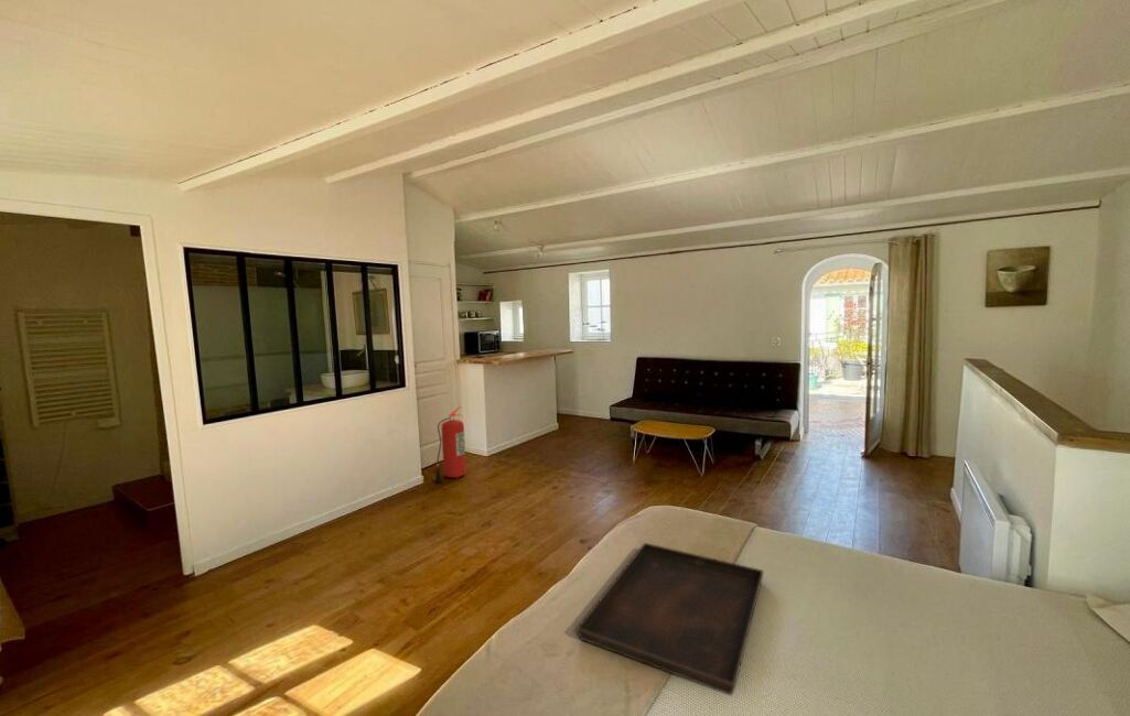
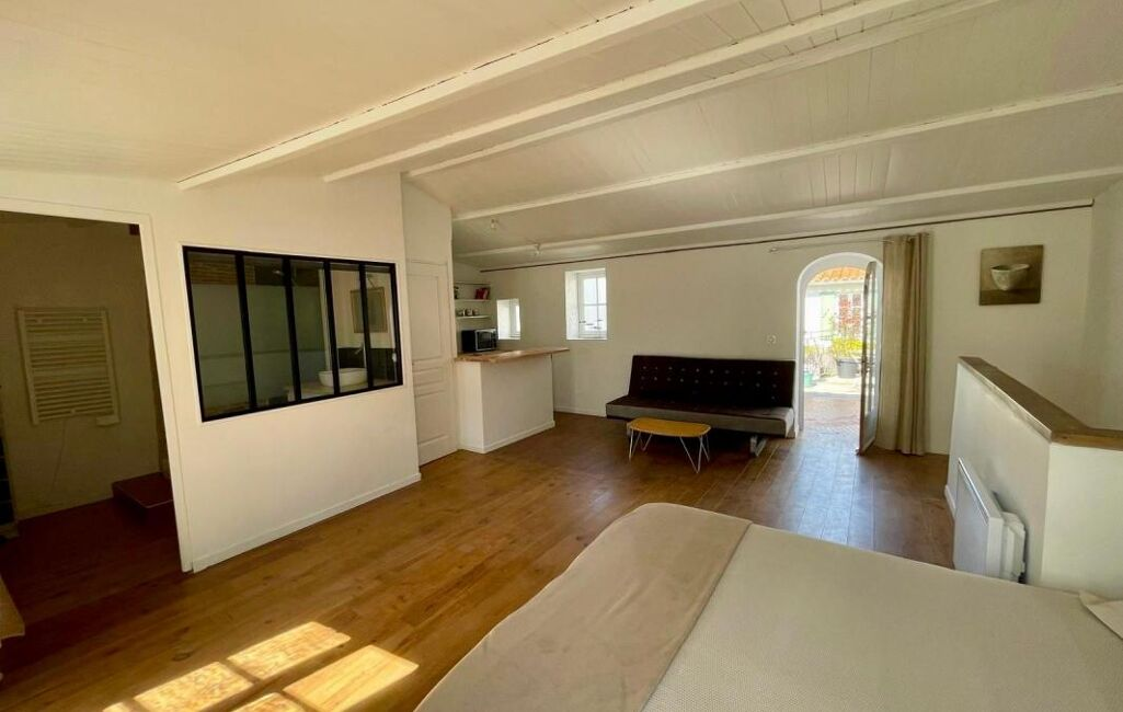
- serving tray (678, 601)
- fire extinguisher (449, 443)
